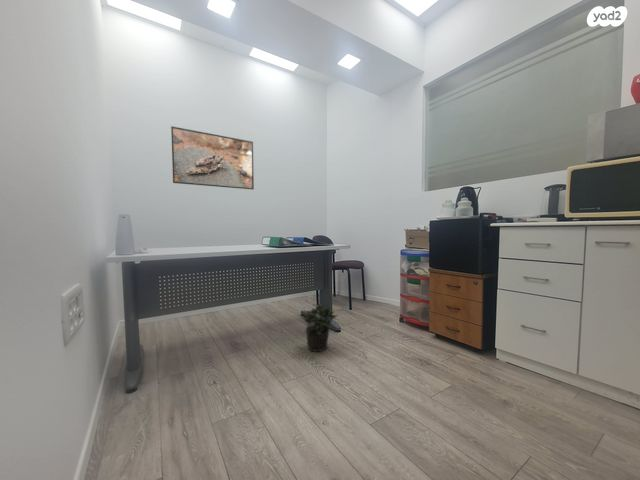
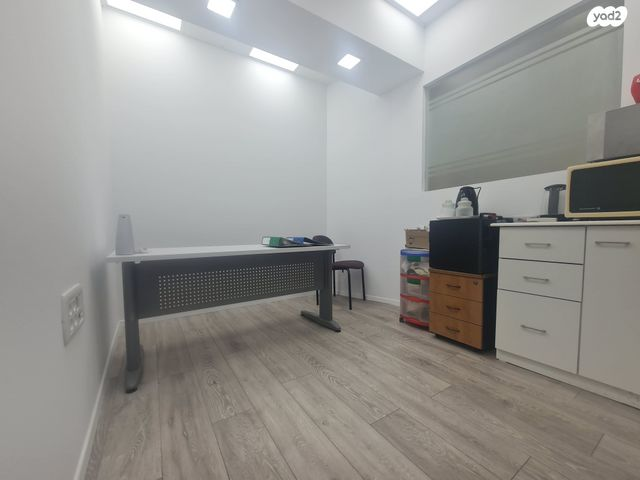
- potted plant (319, 325)
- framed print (216, 160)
